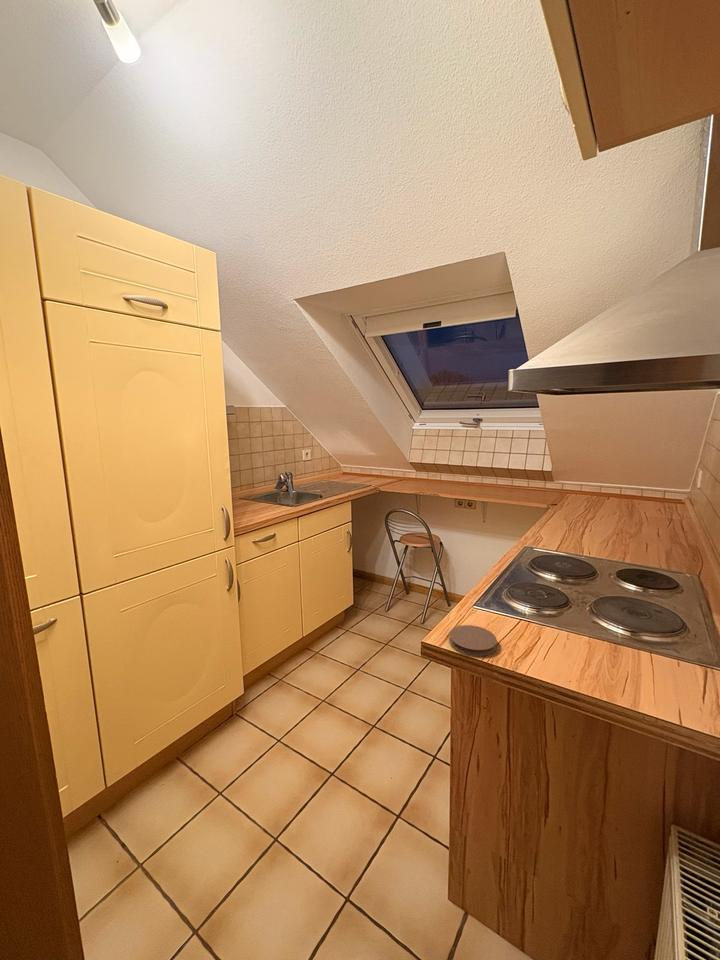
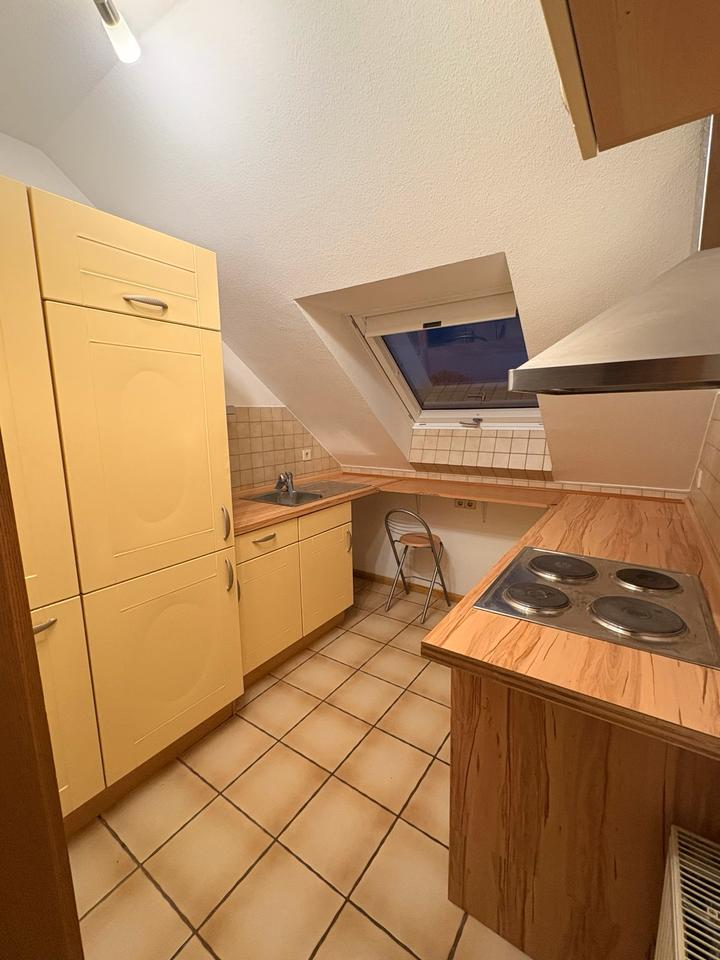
- coaster (472, 639)
